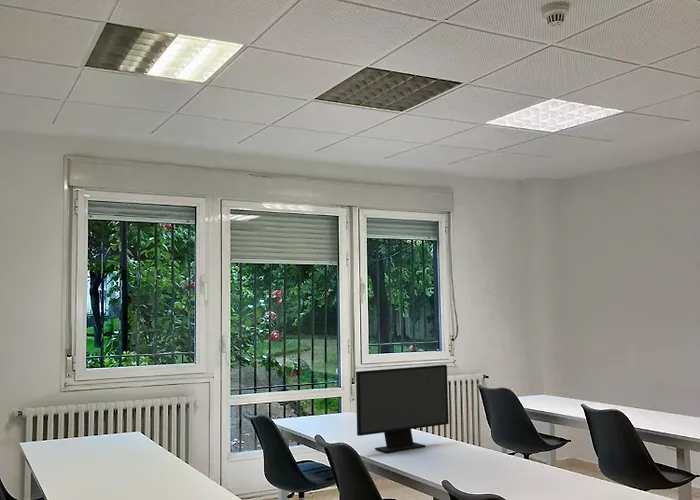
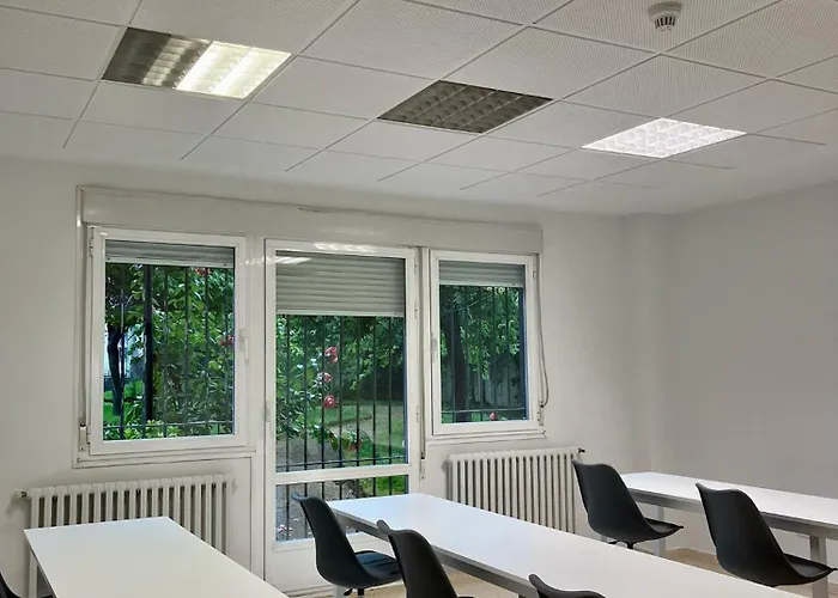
- computer monitor (399, 407)
